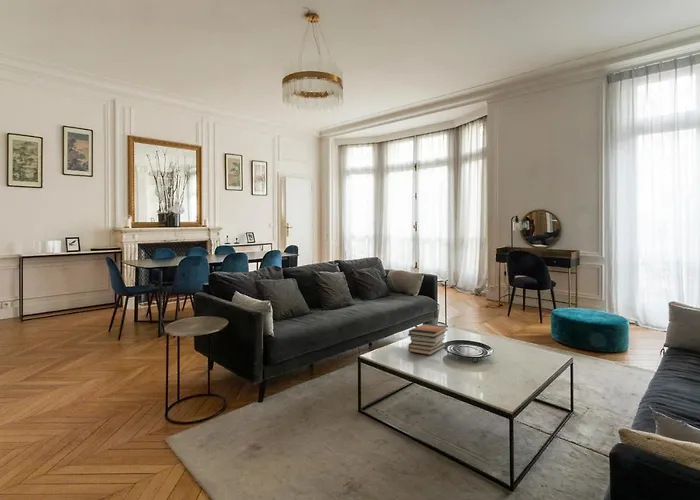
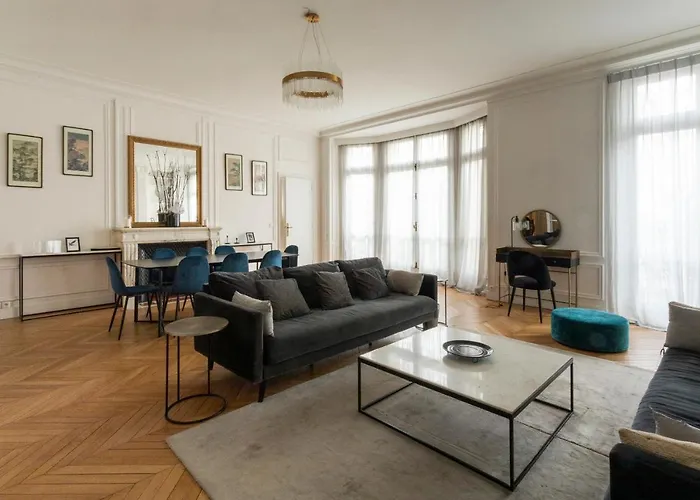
- book stack (428, 338)
